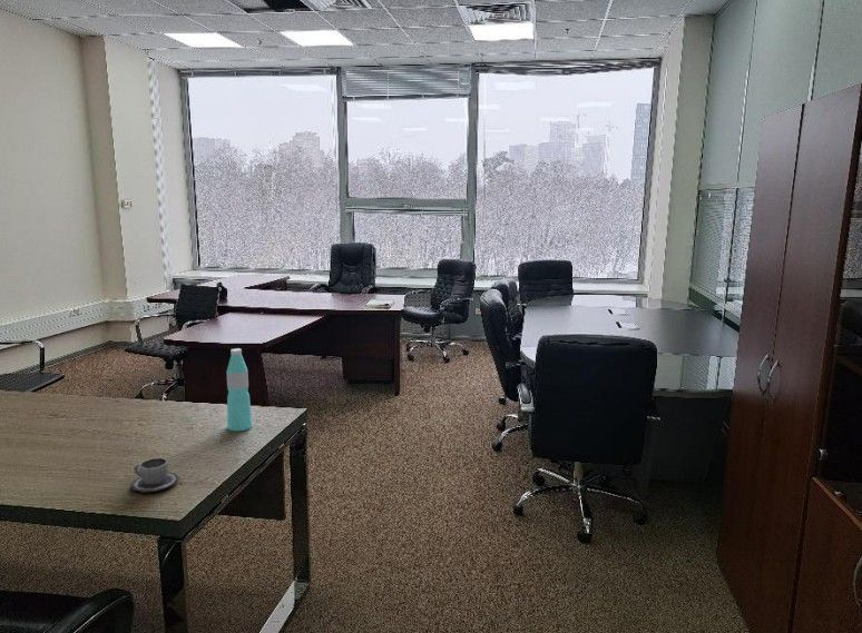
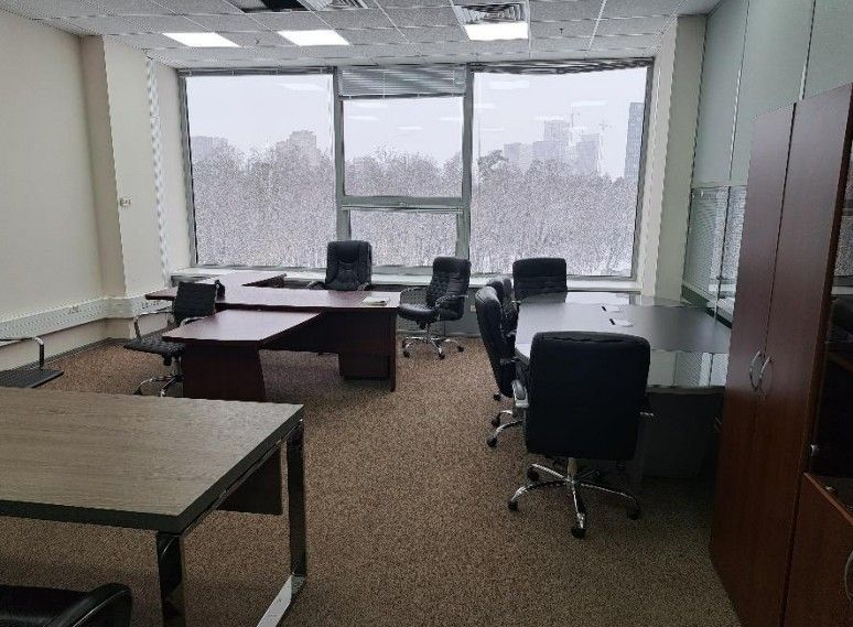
- water bottle (237, 388)
- cup (154, 473)
